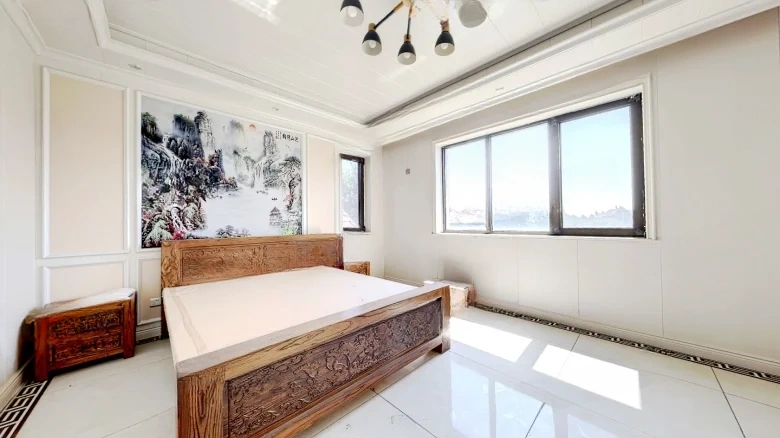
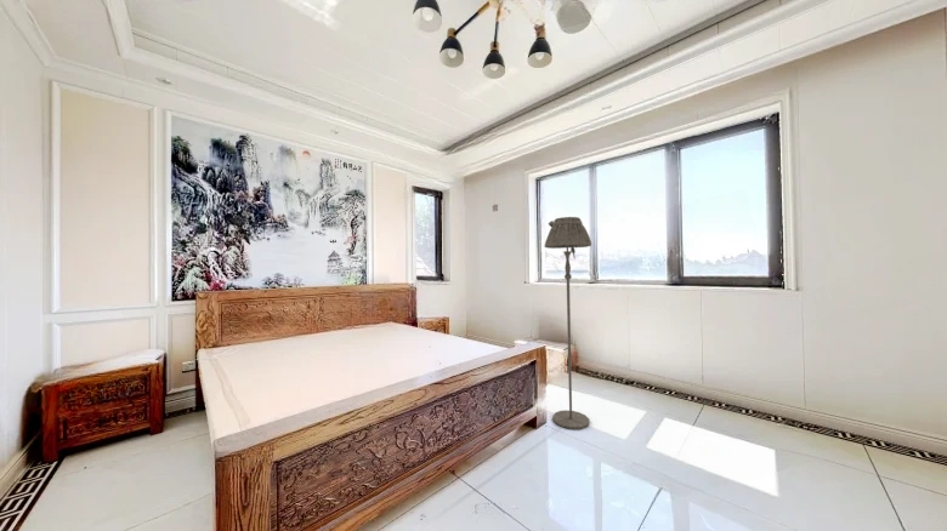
+ floor lamp (568, 319)
